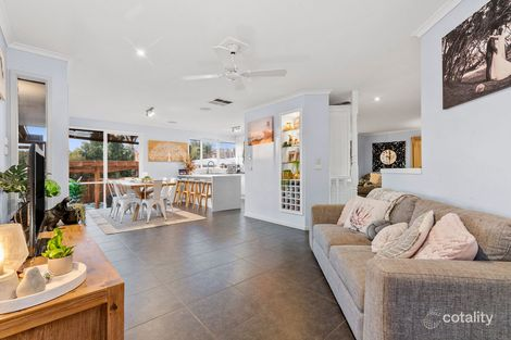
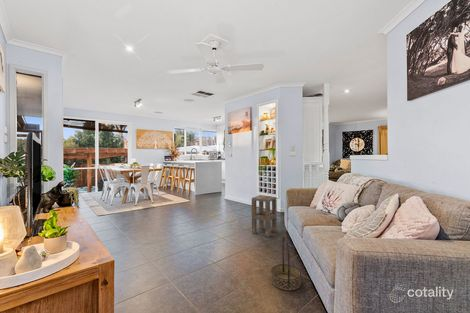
+ basket (283, 259)
+ side table (264, 214)
